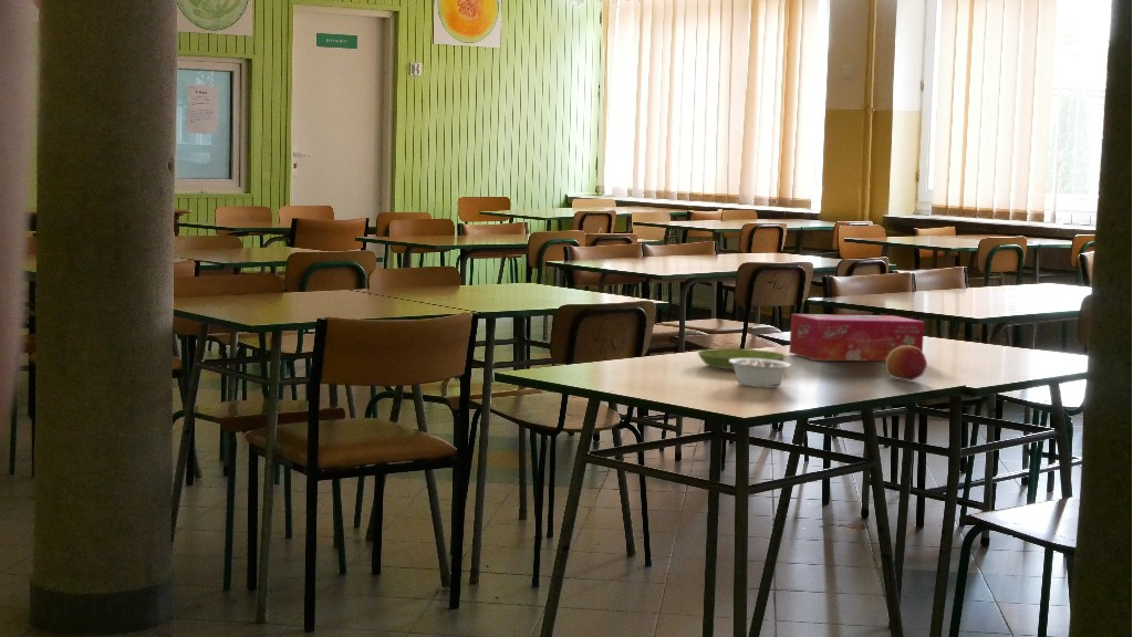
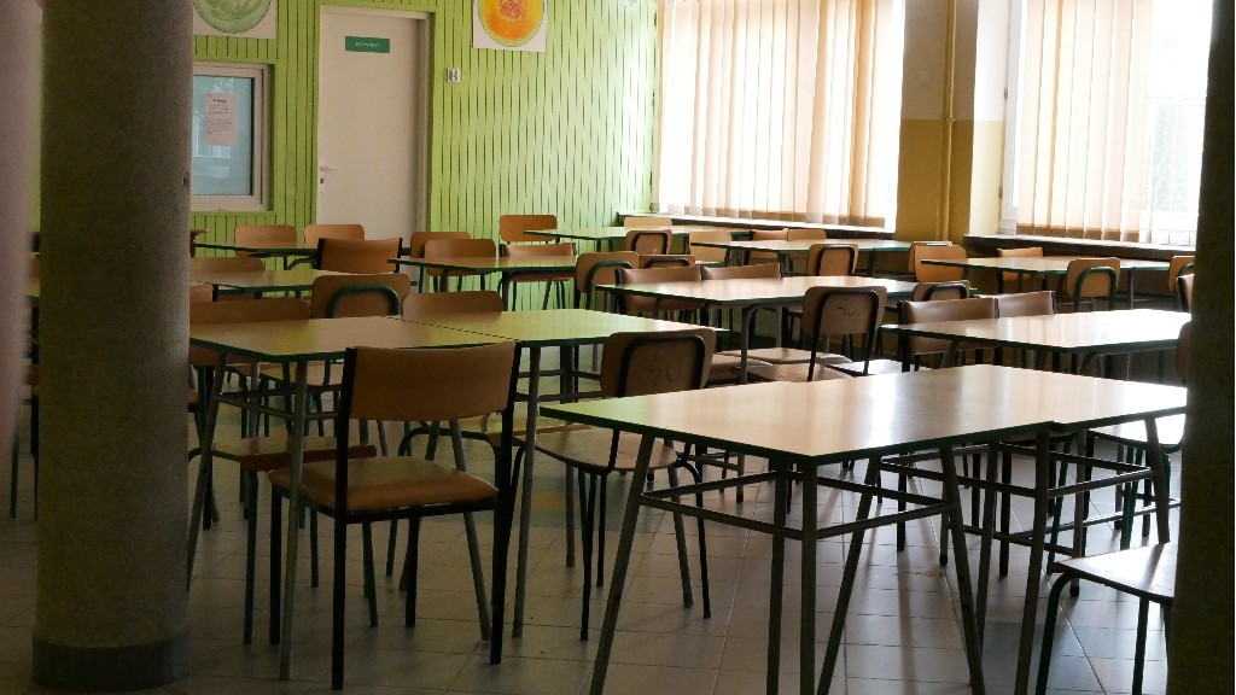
- tissue box (855, 337)
- legume (761, 372)
- fruit (905, 362)
- saucer (740, 357)
